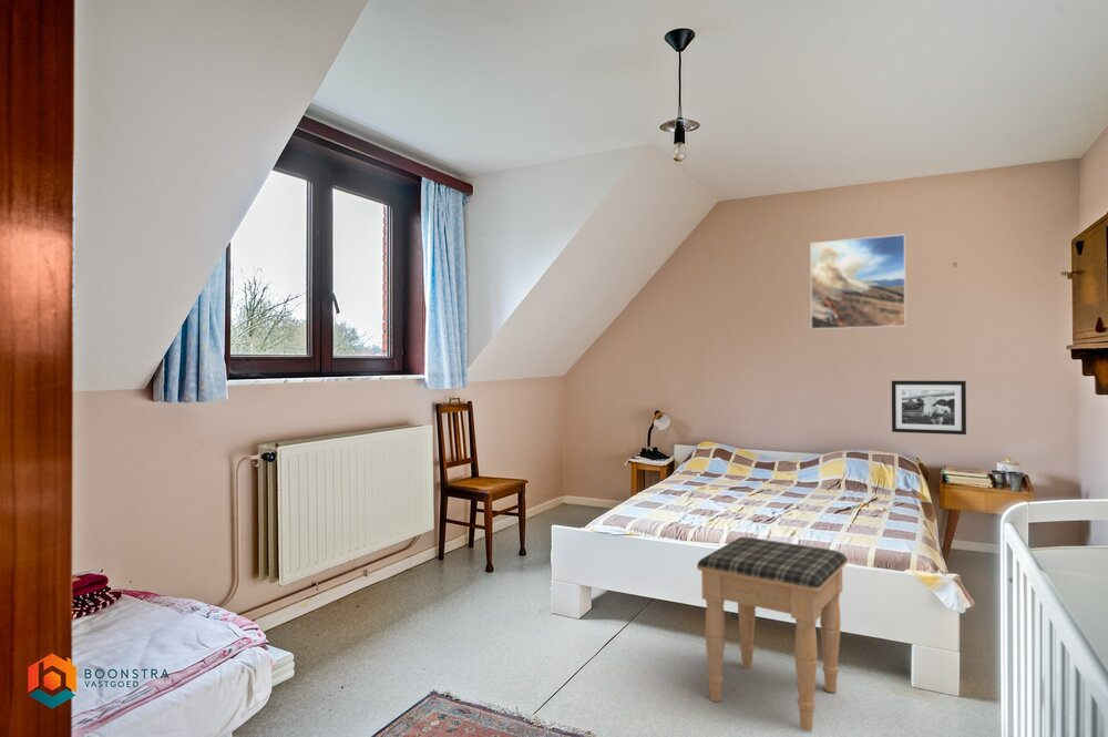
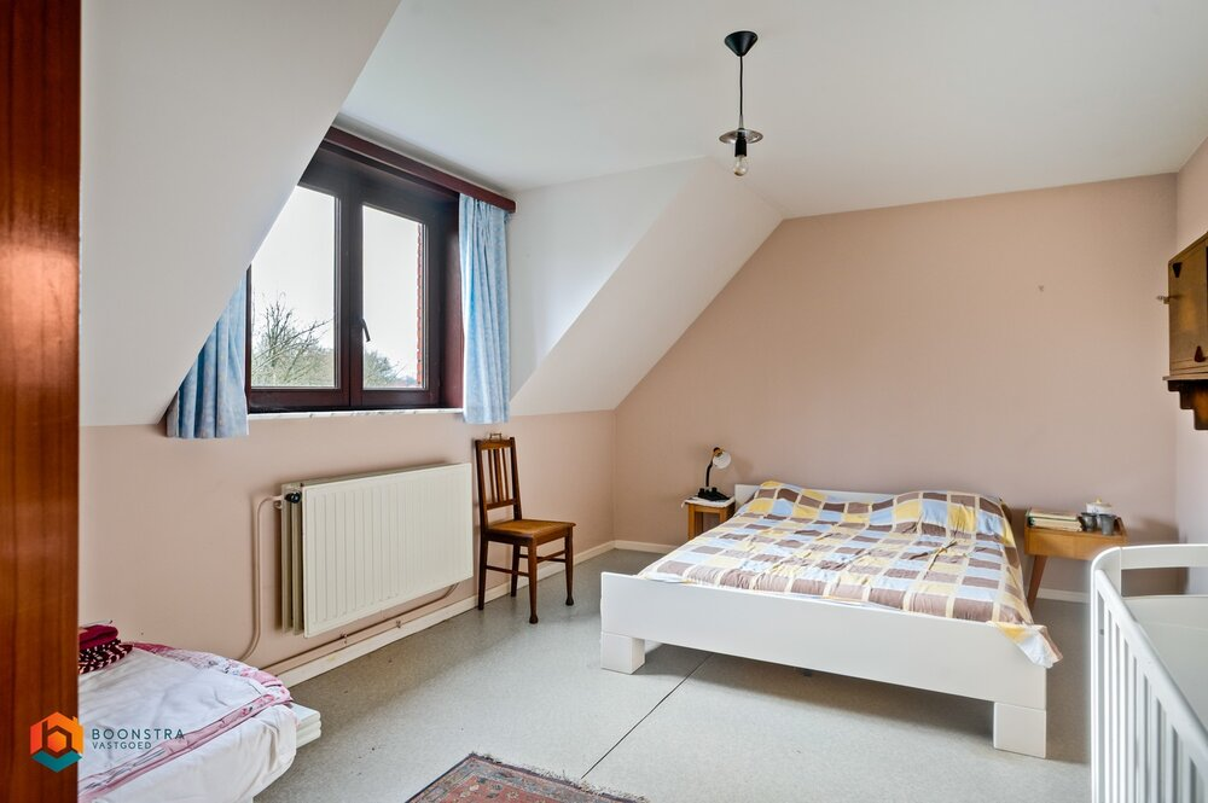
- footstool (778, 611)
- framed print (856, 283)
- picture frame (927, 407)
